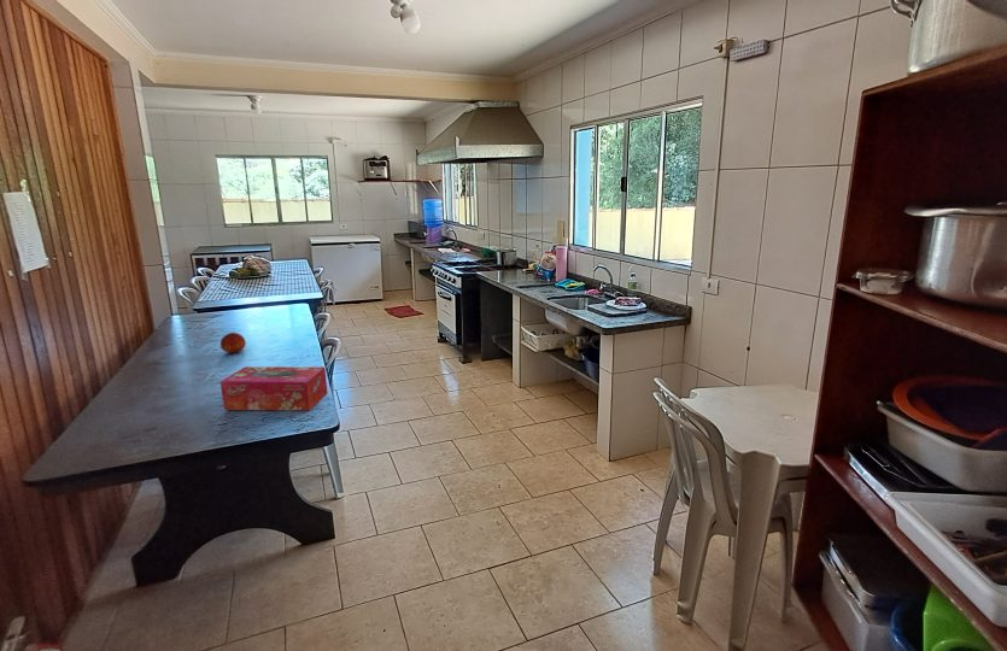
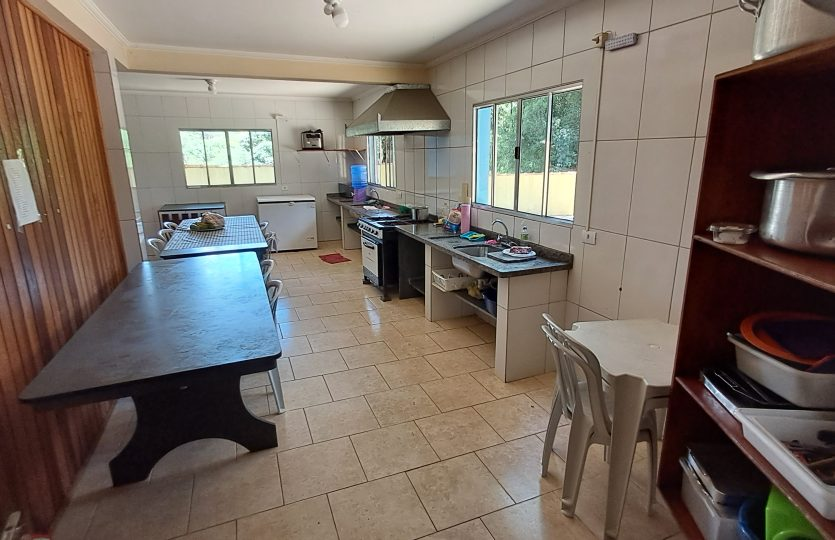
- tissue box (276, 387)
- fruit (233, 342)
